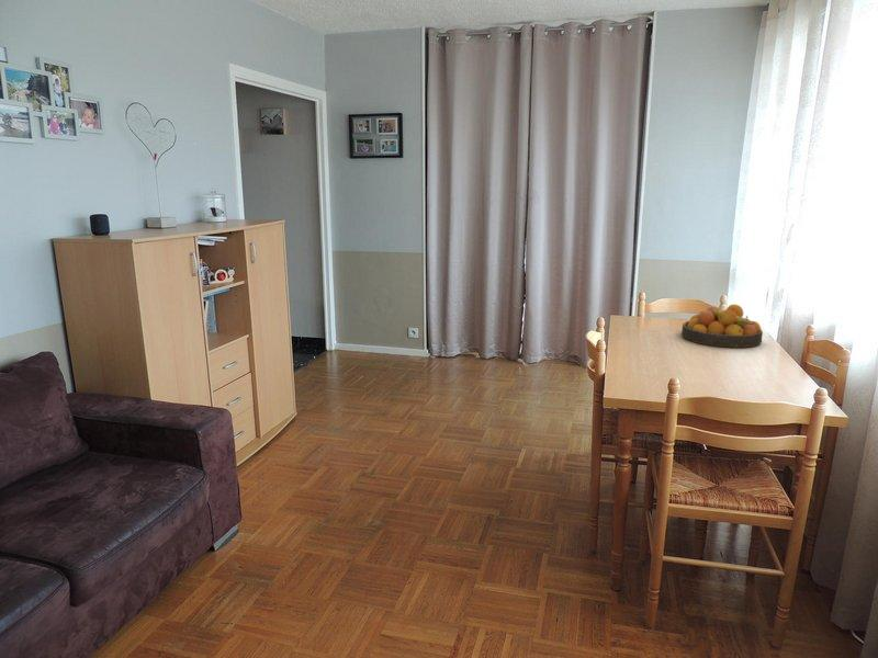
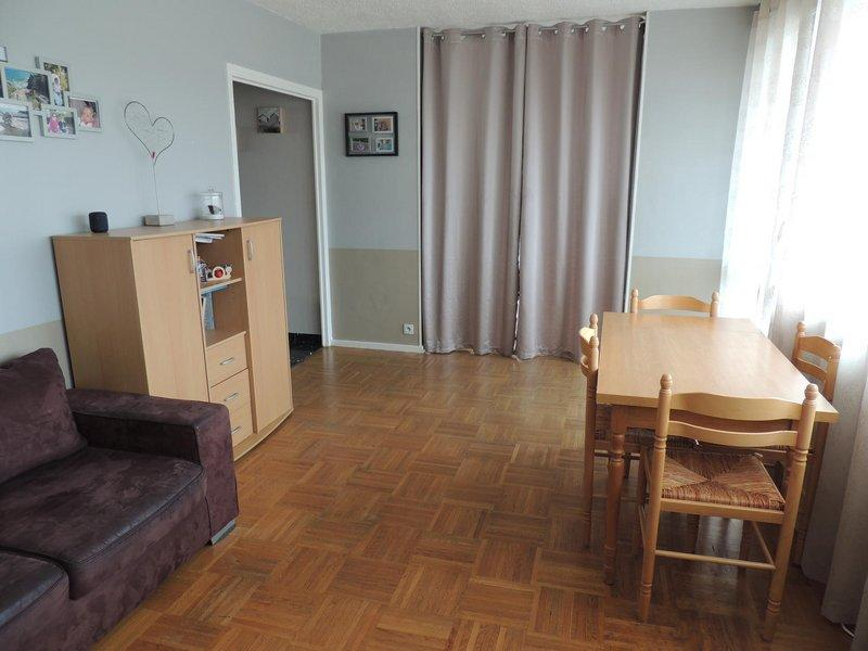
- fruit bowl (722, 322)
